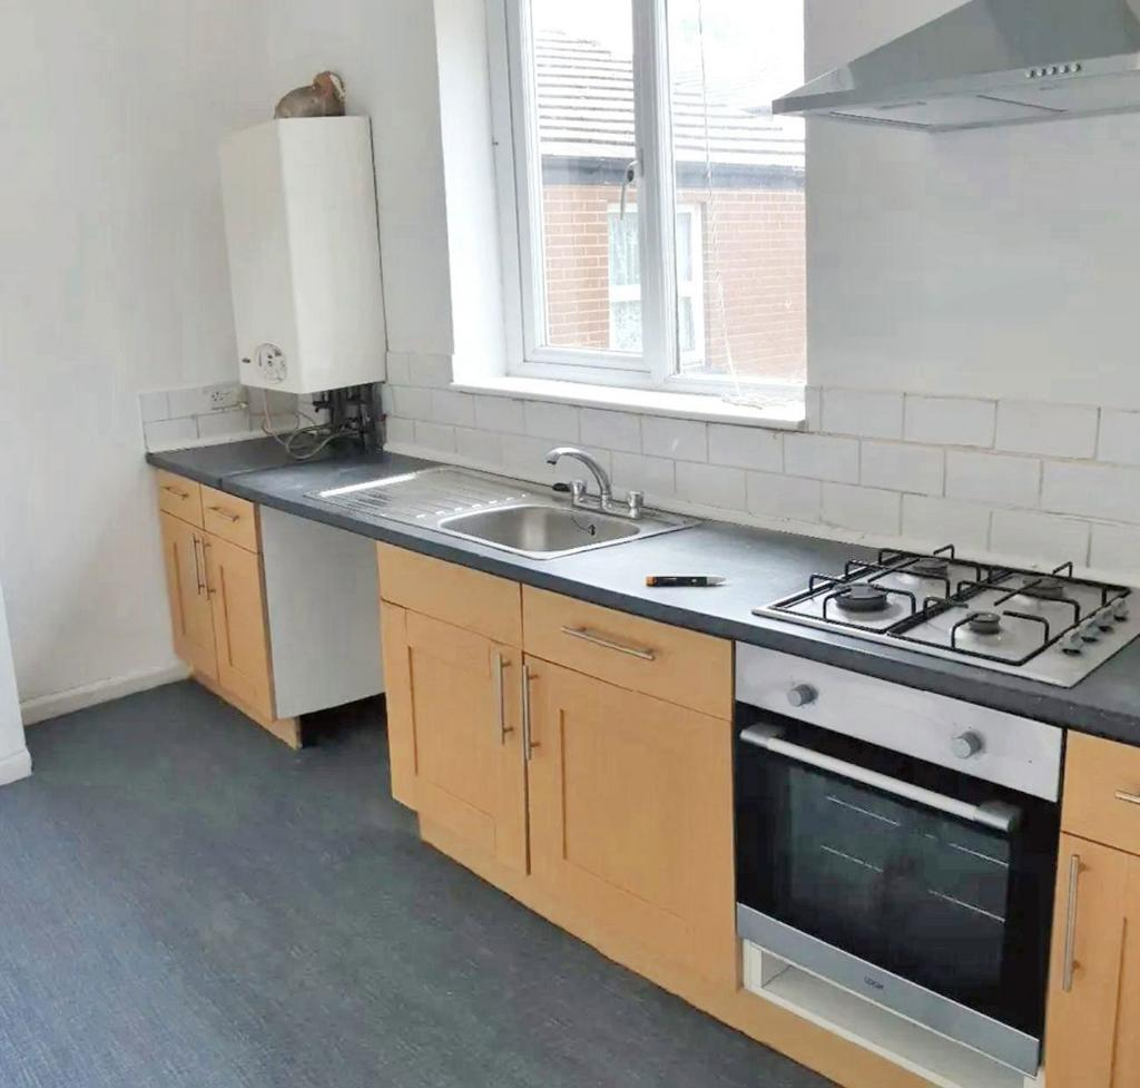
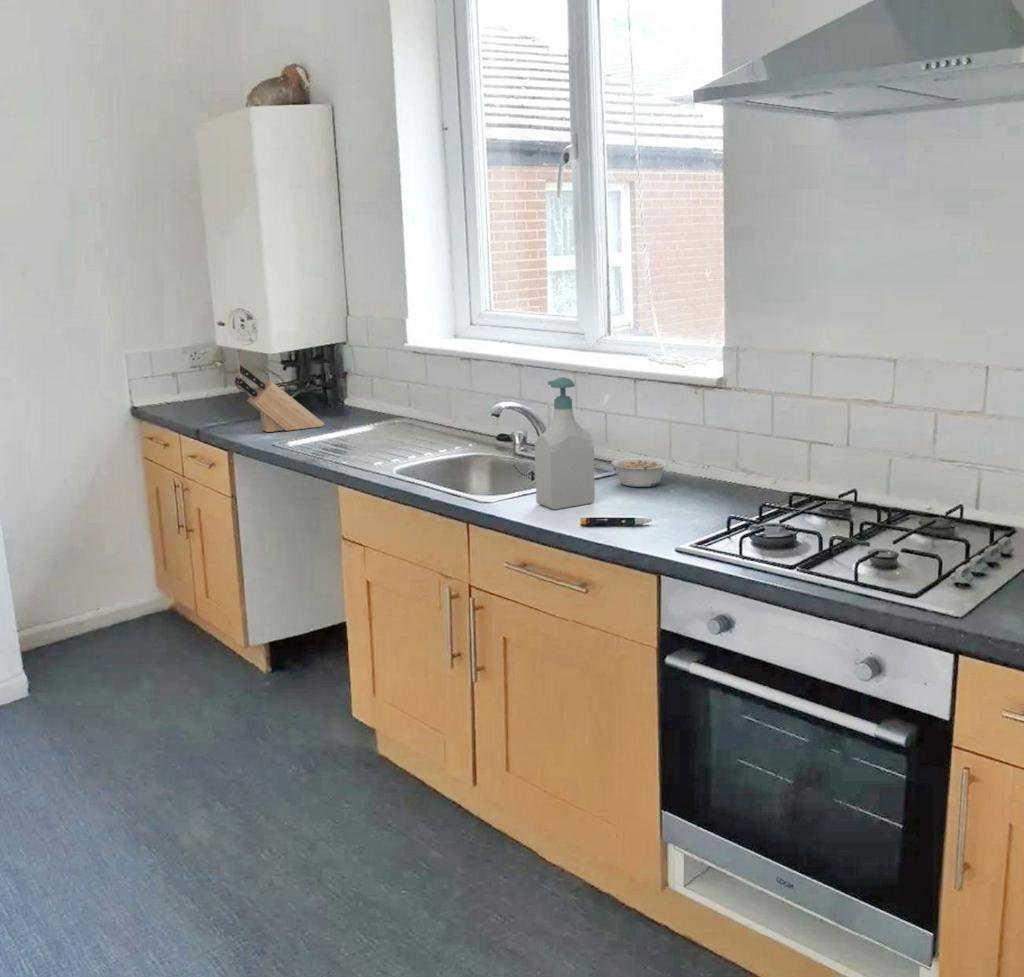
+ knife block (278, 396)
+ legume (641, 471)
+ soap bottle (561, 440)
